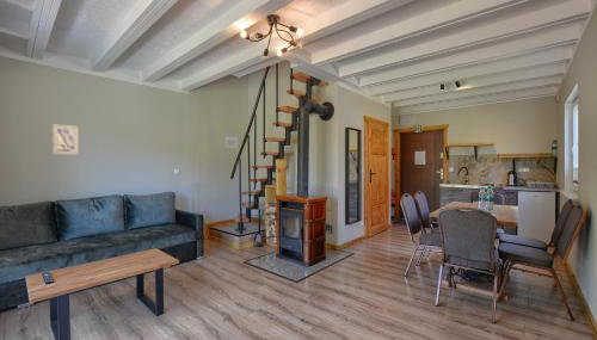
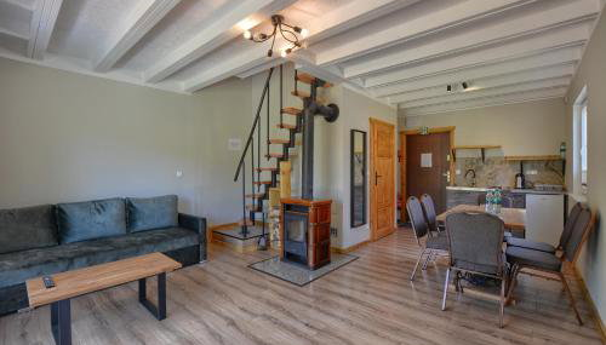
- wall art (66, 140)
